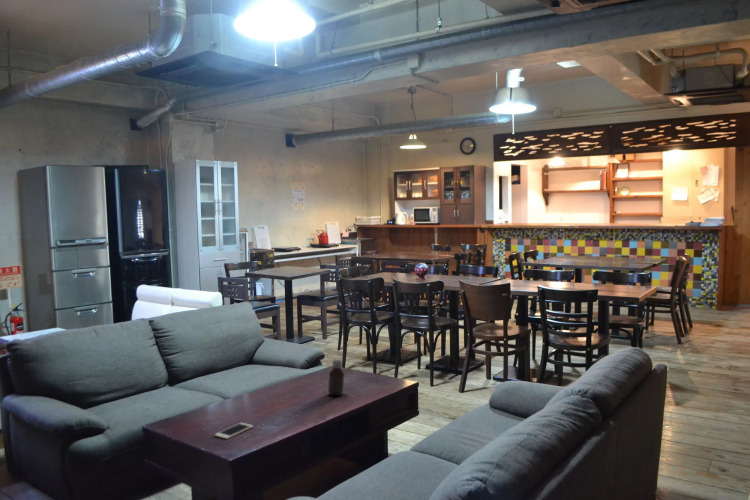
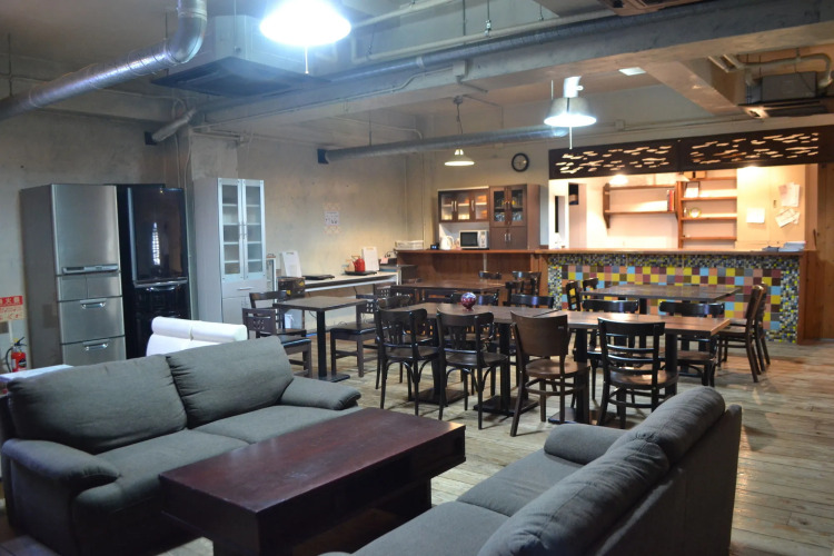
- bottle (336, 377)
- cell phone (234, 430)
